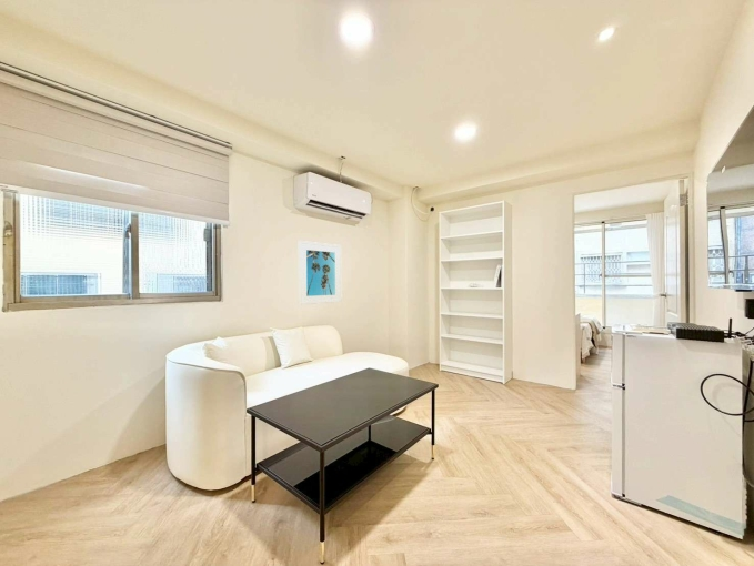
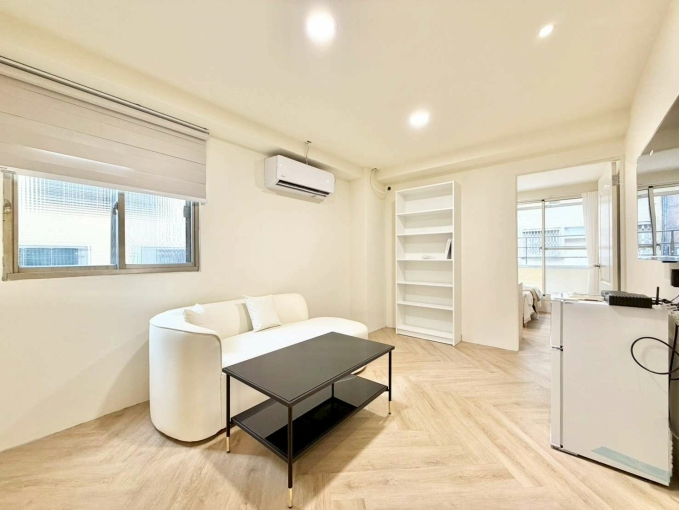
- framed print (321, 273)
